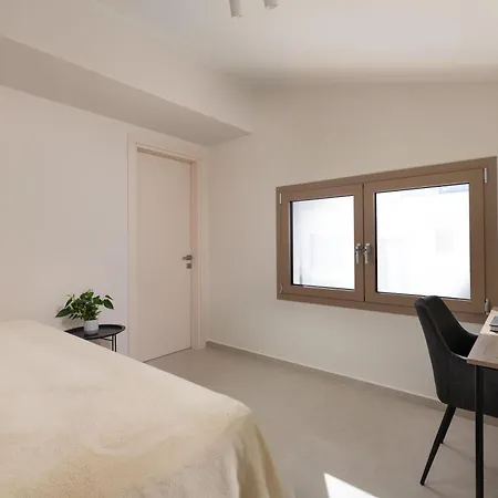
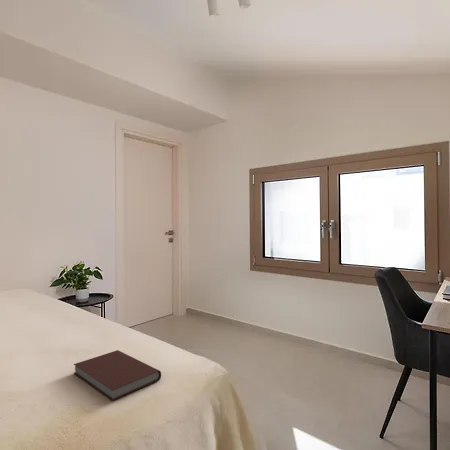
+ book (116, 371)
